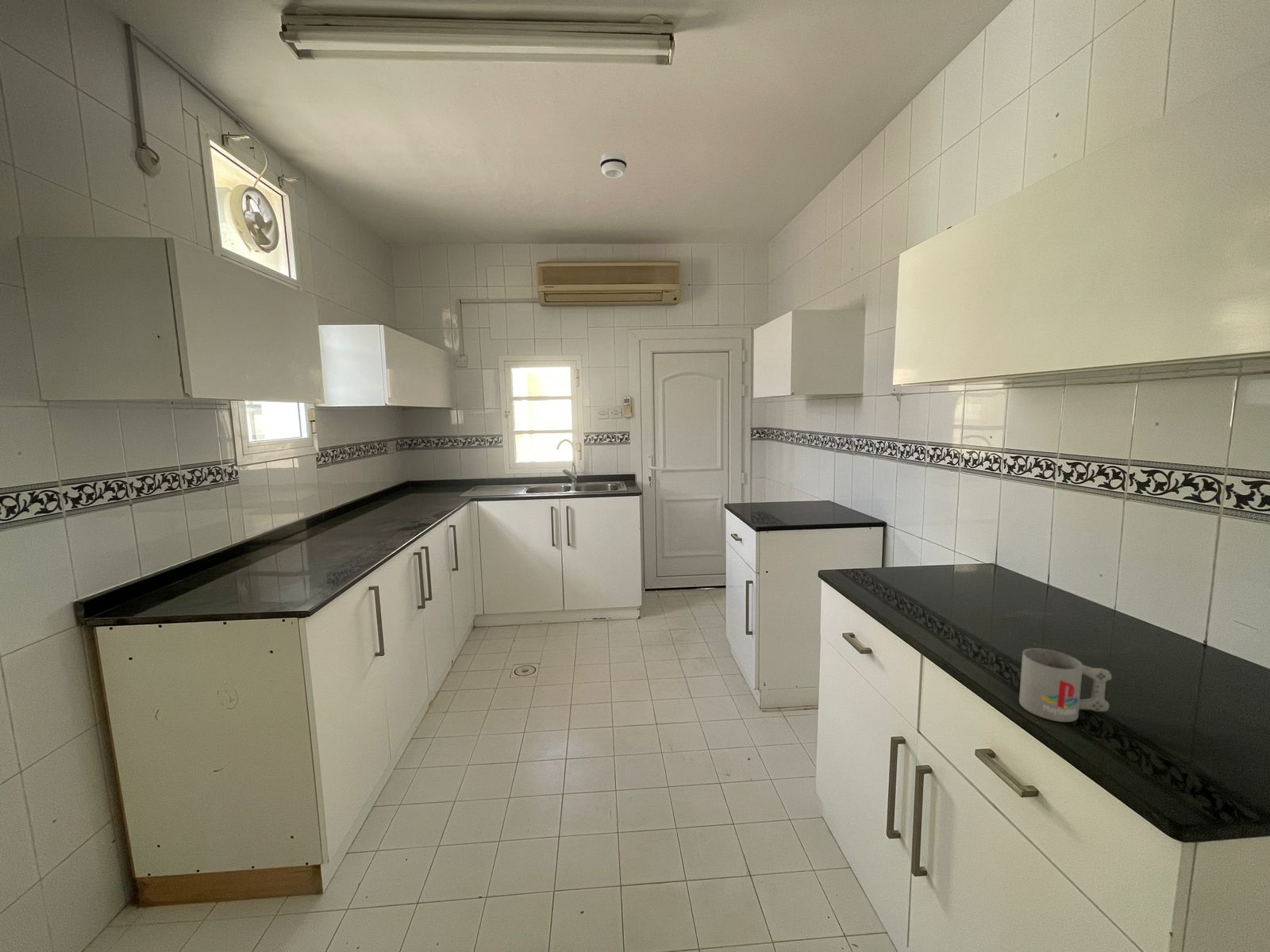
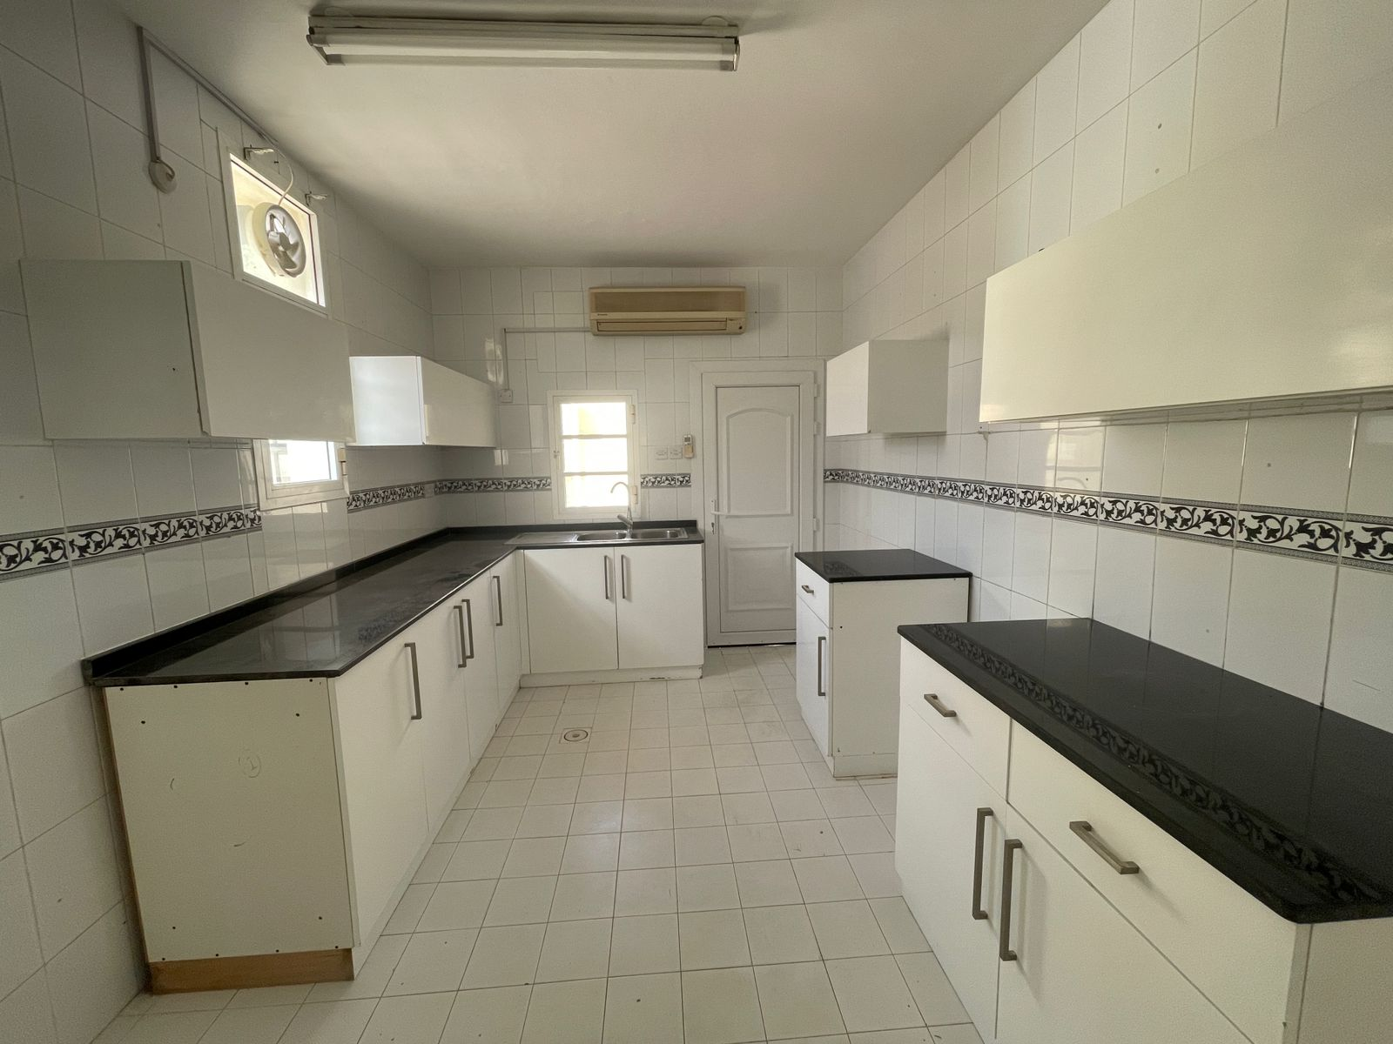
- mug (1064, 685)
- smoke detector (613, 165)
